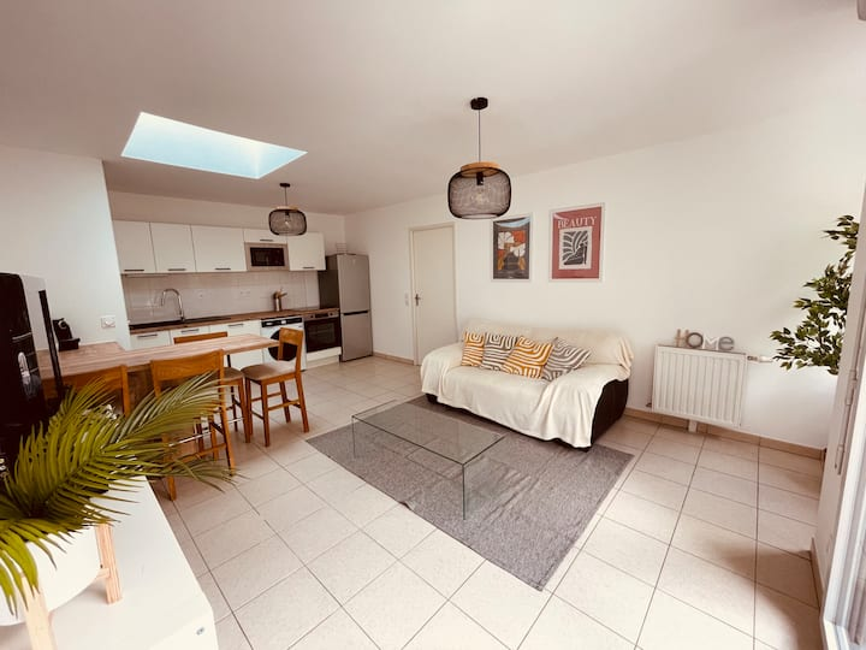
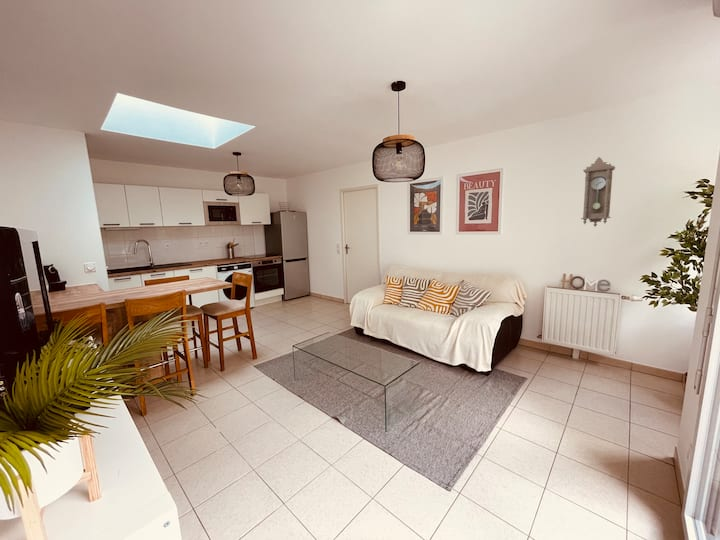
+ pendulum clock (597, 192)
